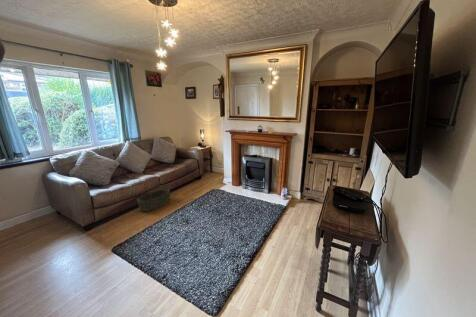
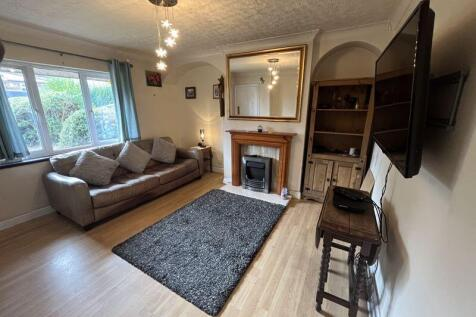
- basket (154, 193)
